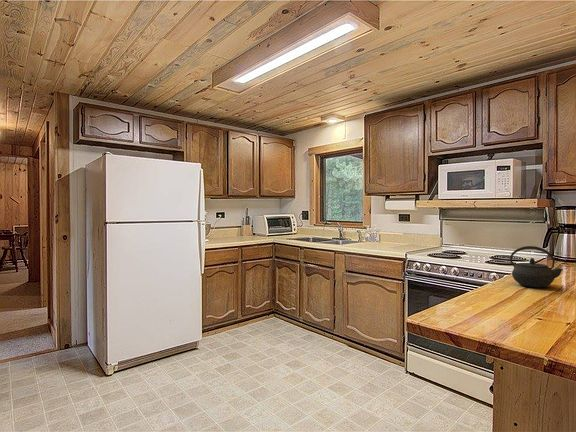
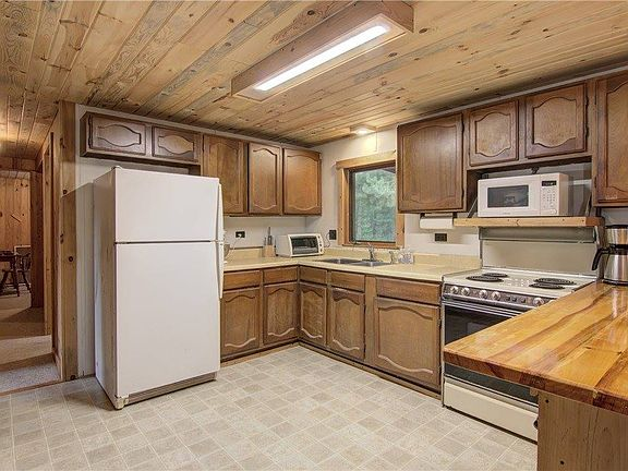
- kettle (535, 266)
